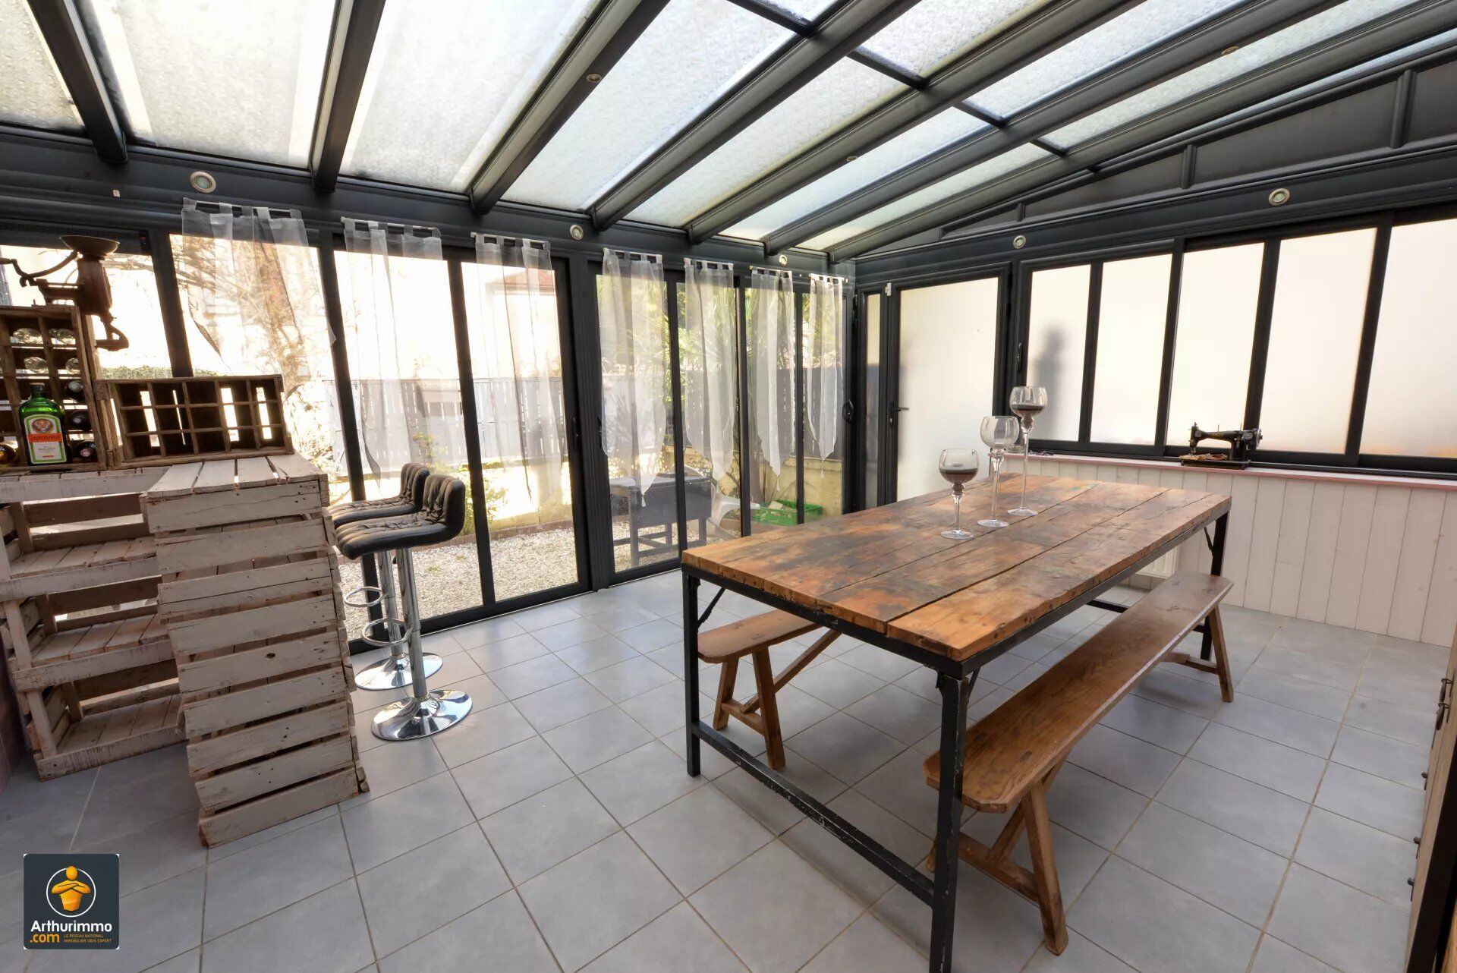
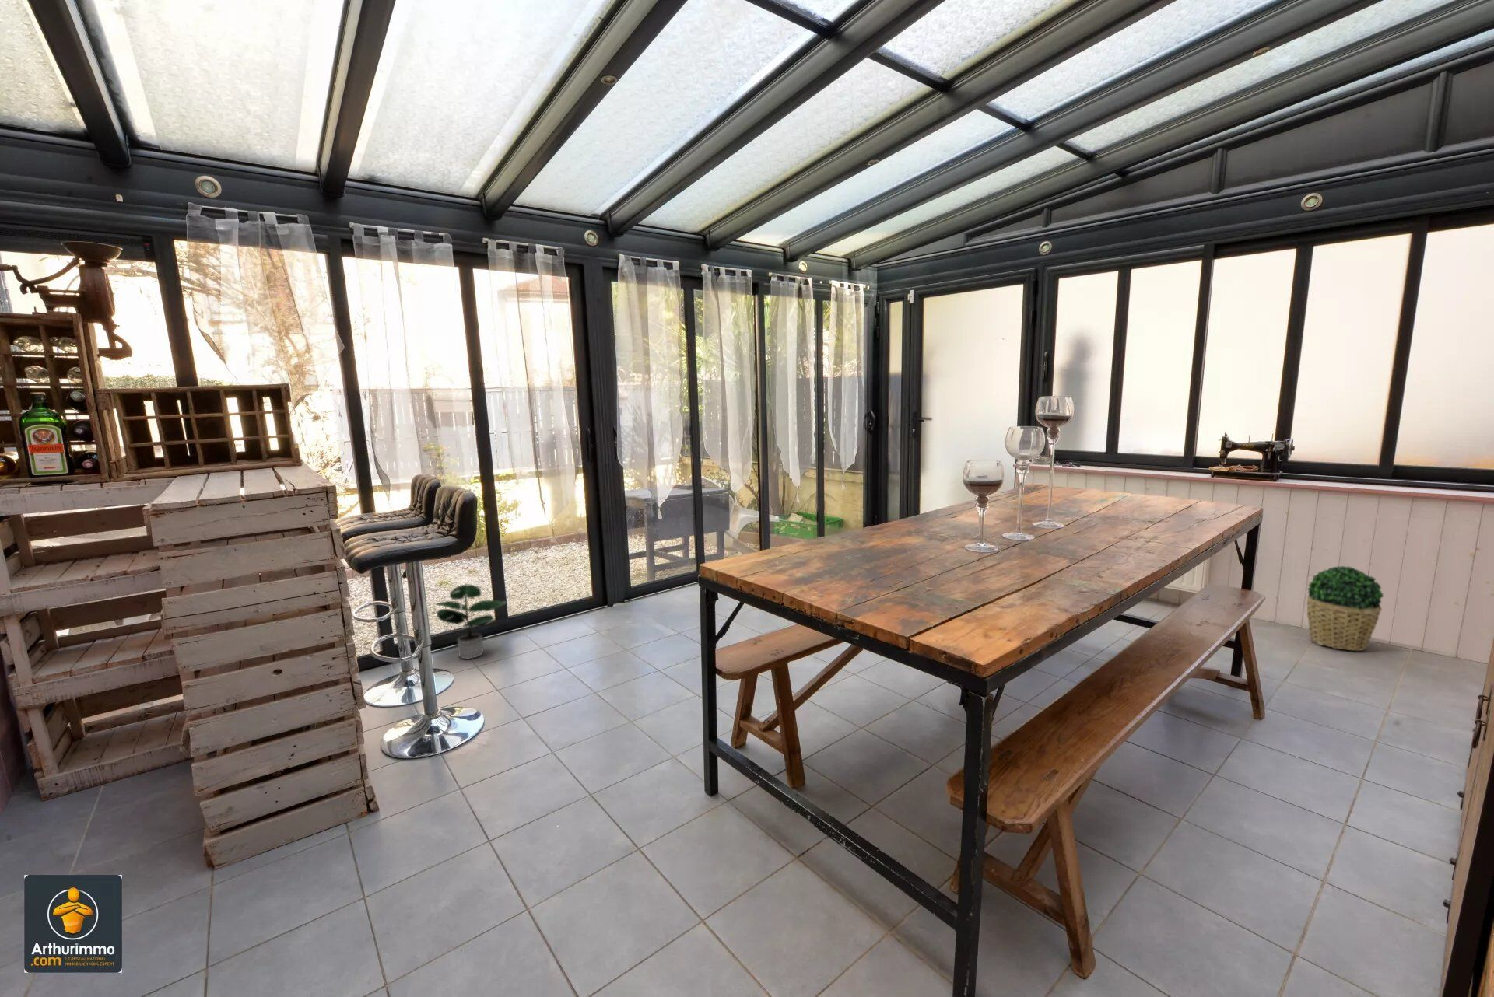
+ potted plant (1343, 605)
+ potted plant (472, 622)
